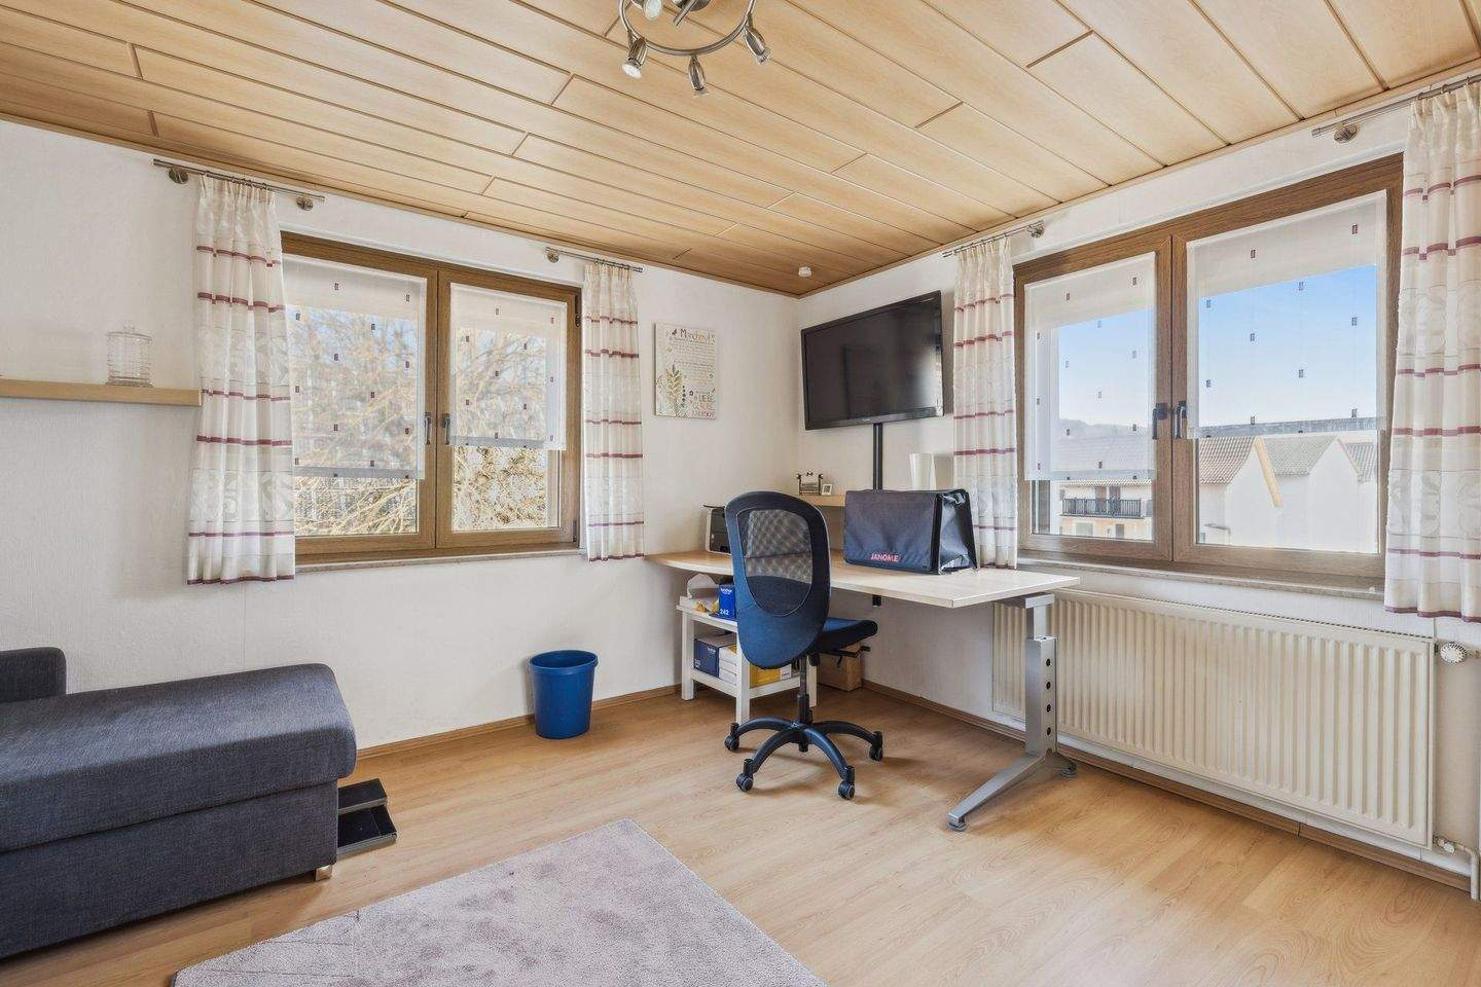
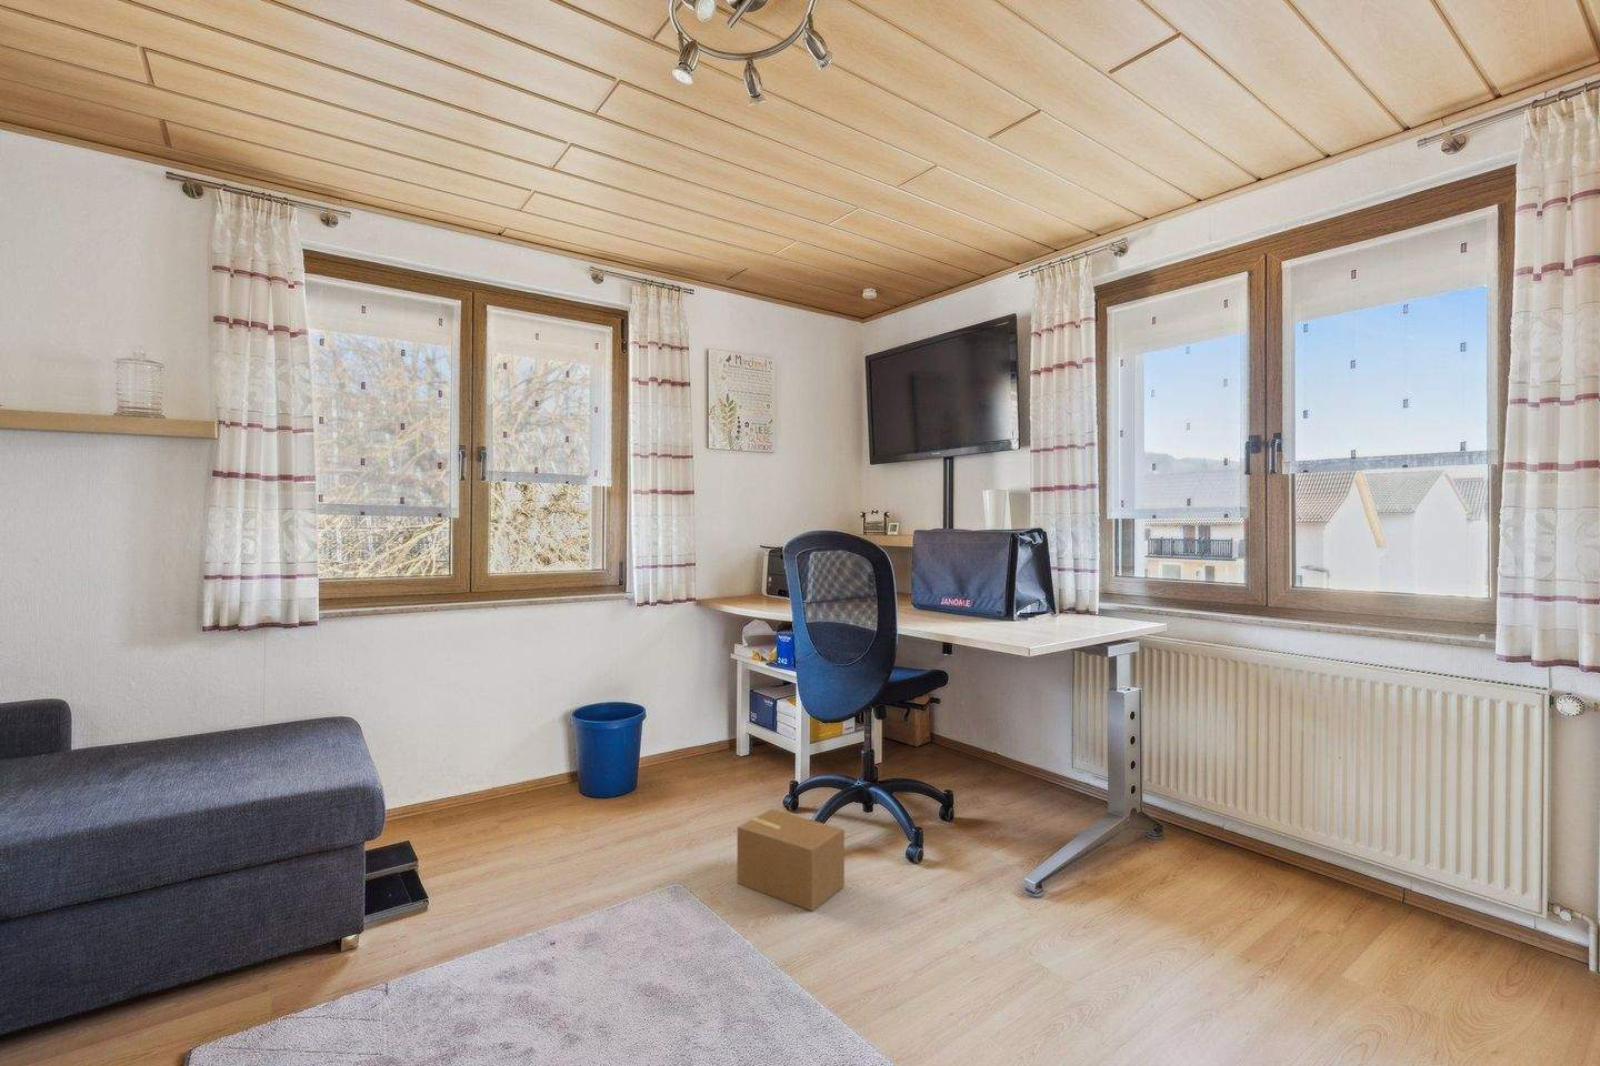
+ cardboard box (790, 857)
